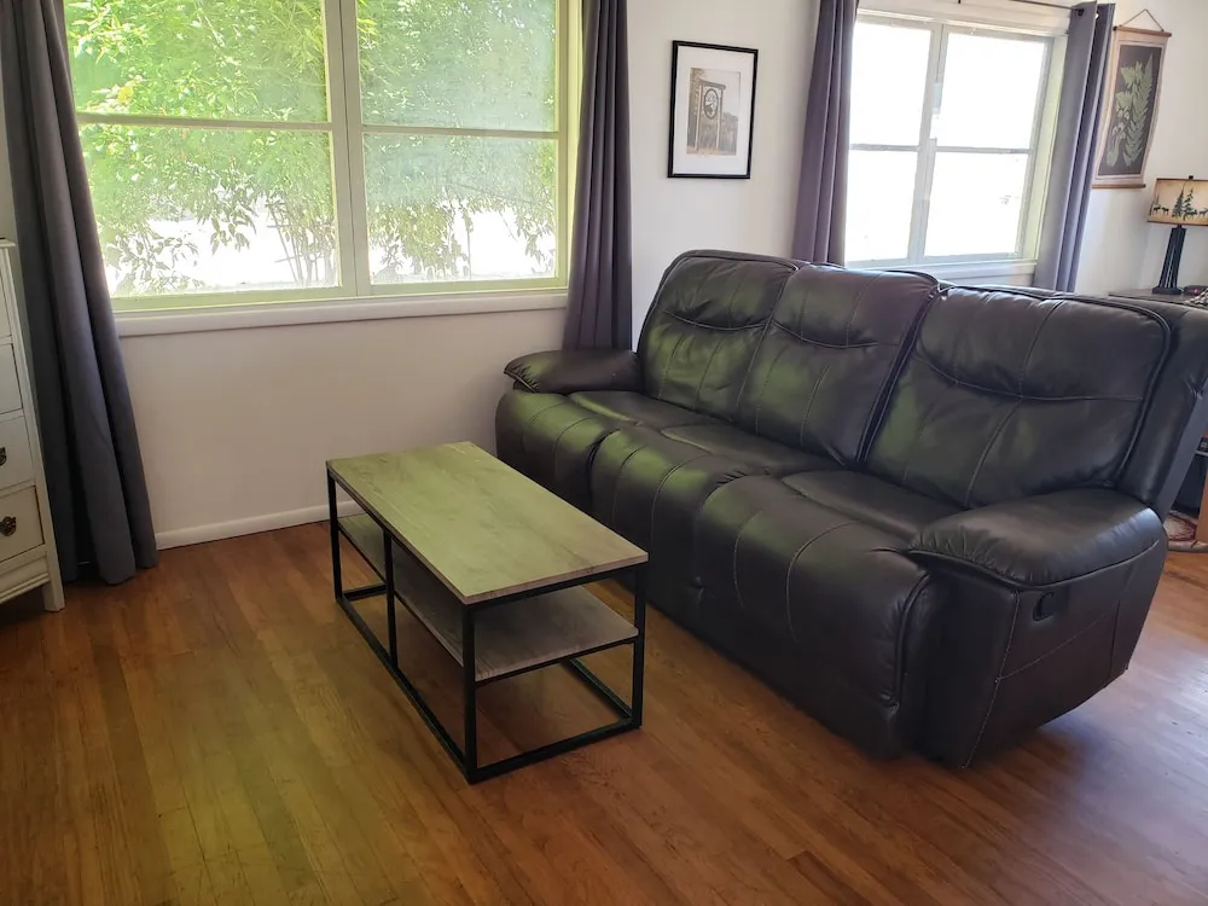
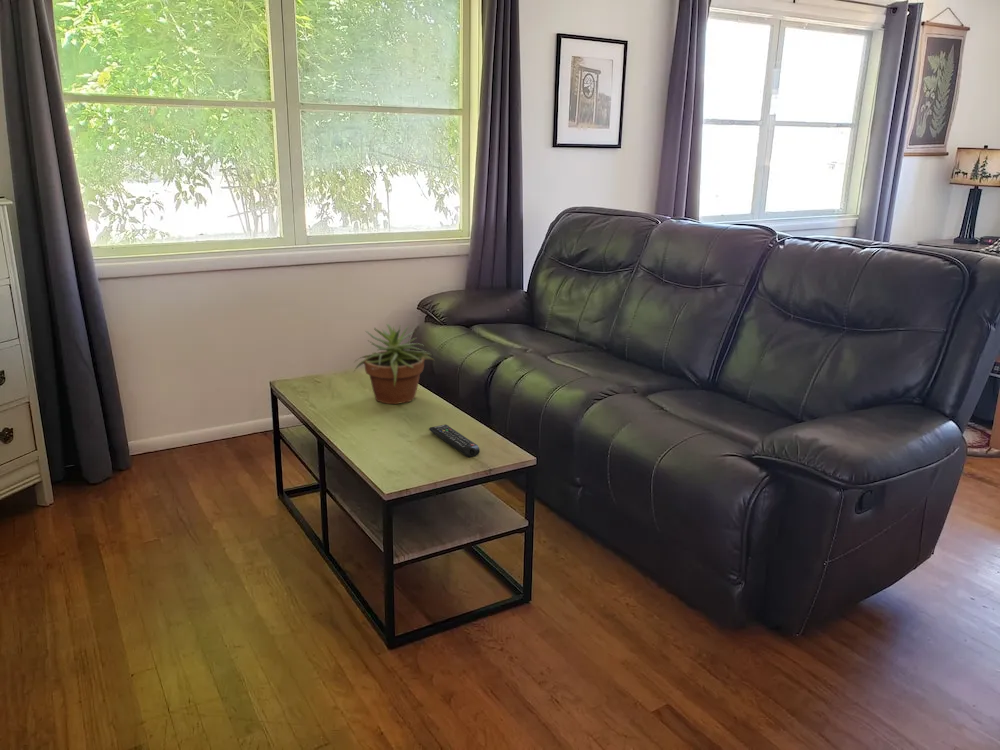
+ remote control (453, 439)
+ potted plant (391, 361)
